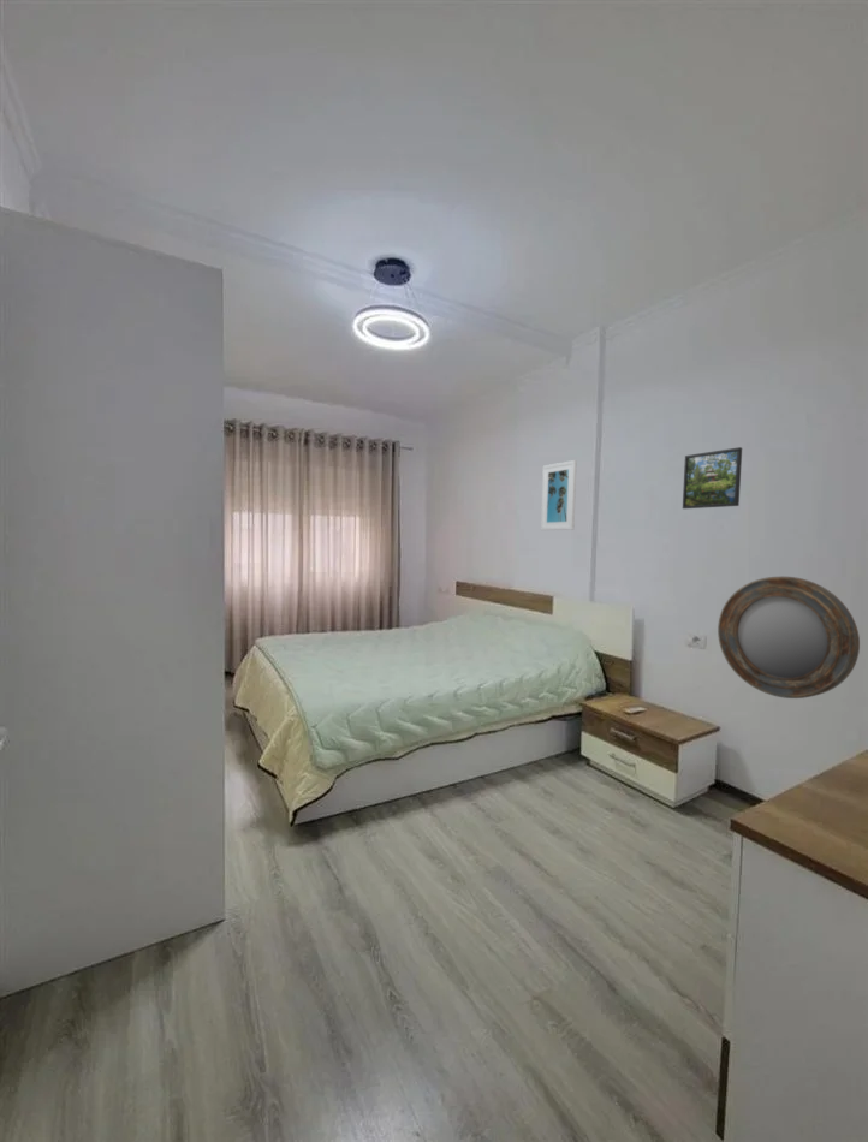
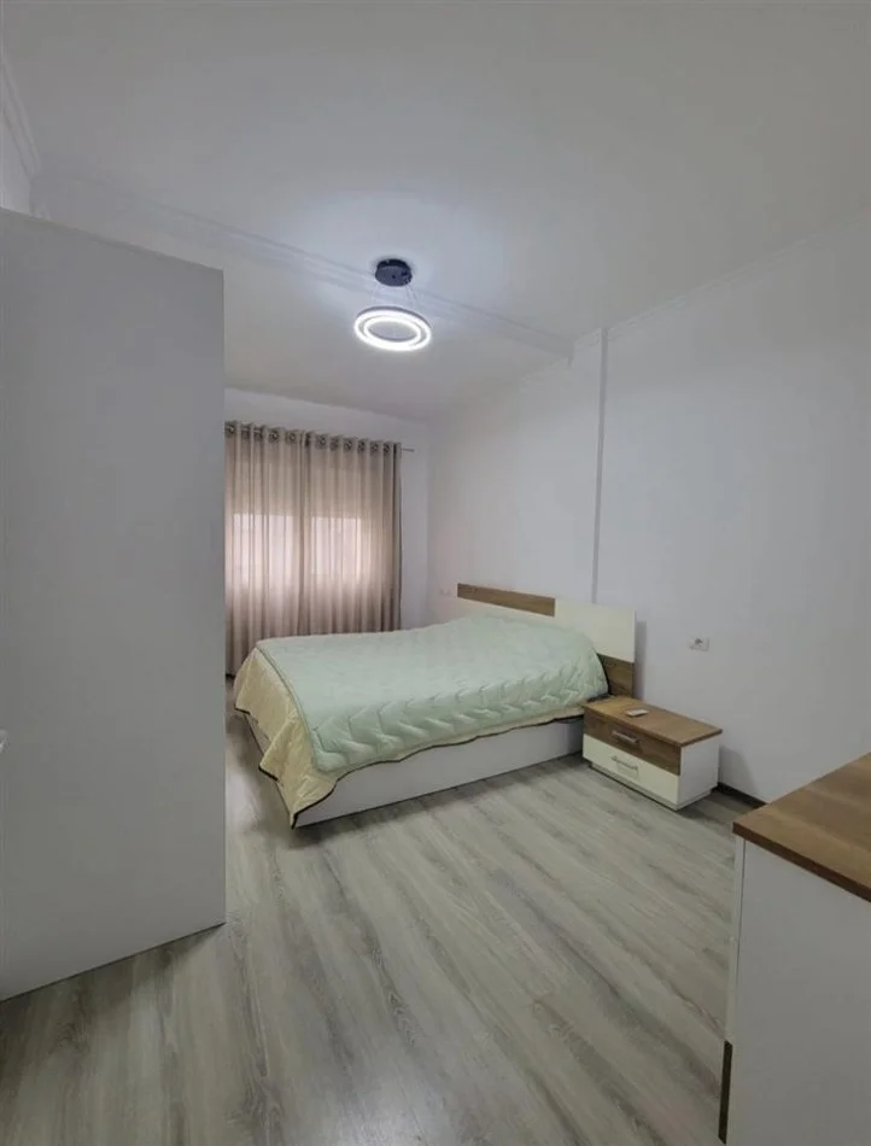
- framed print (711, 480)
- home mirror (780, 636)
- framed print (558, 496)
